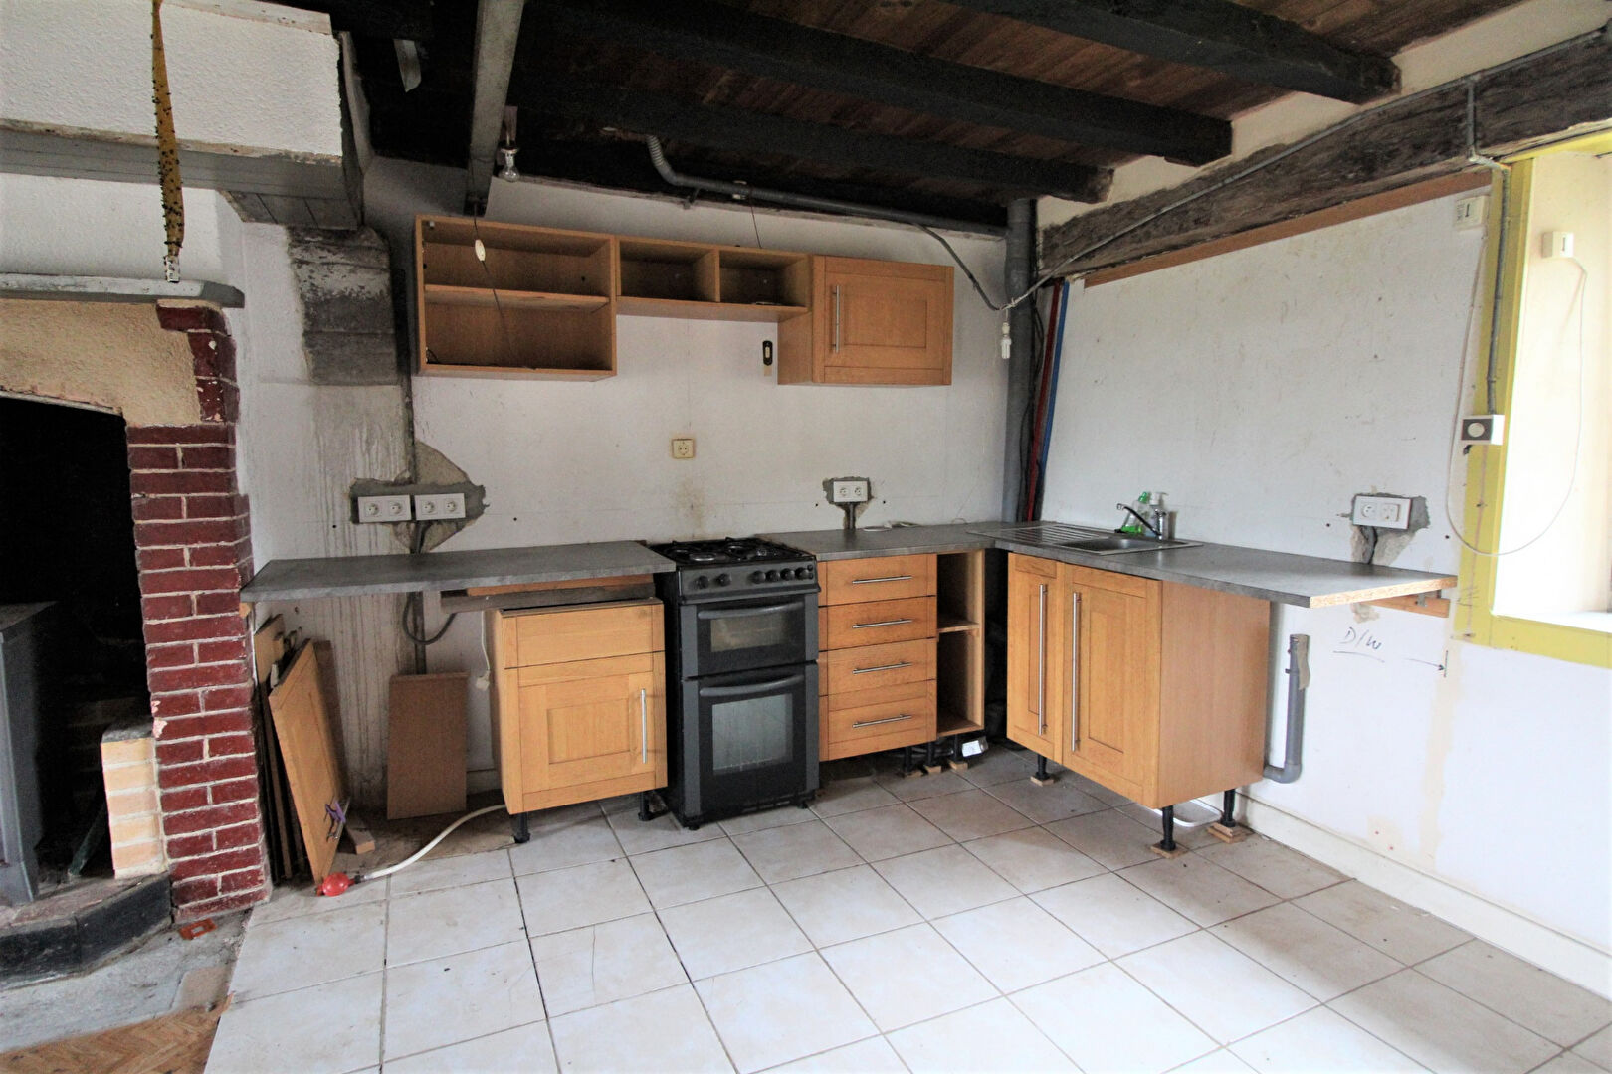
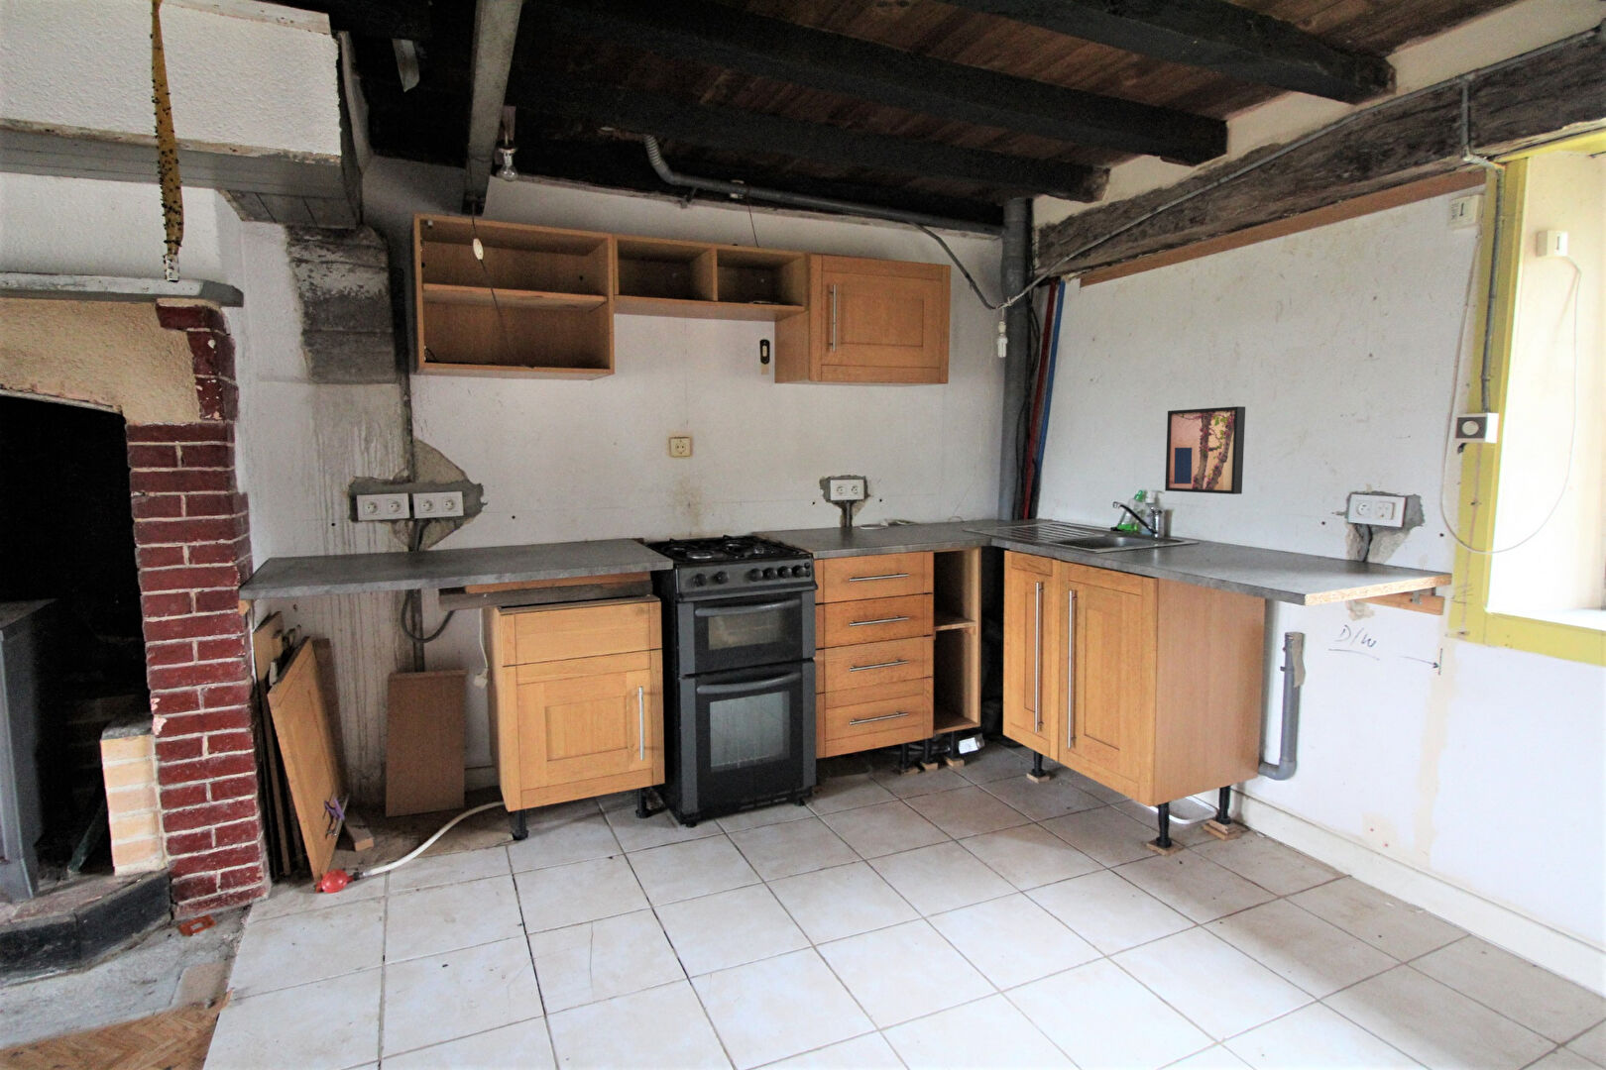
+ wall art (1202, 450)
